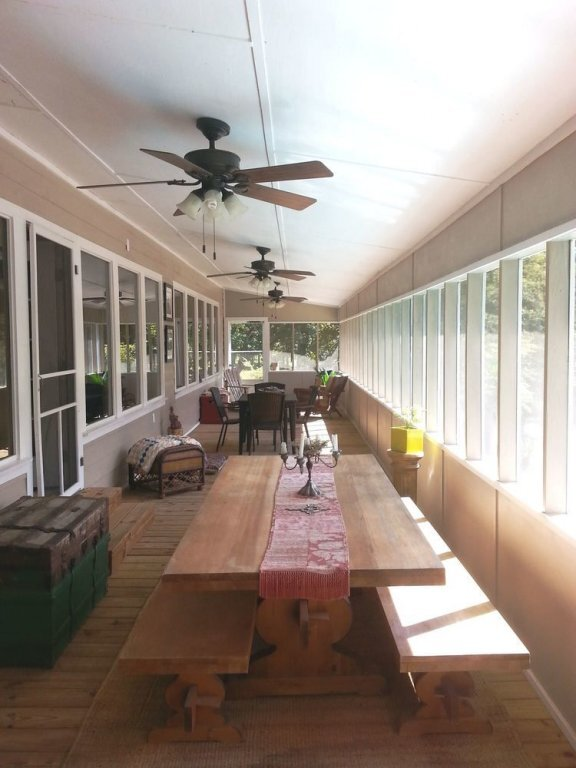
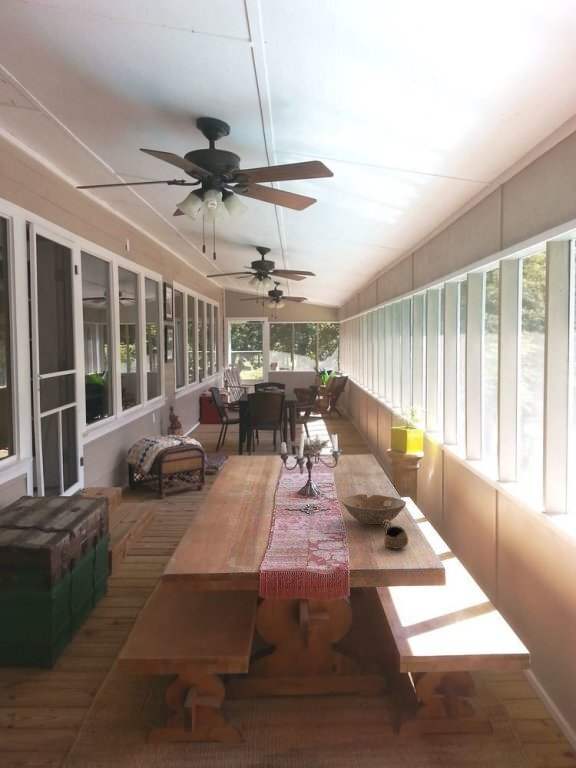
+ cup (395, 534)
+ bowl (373, 511)
